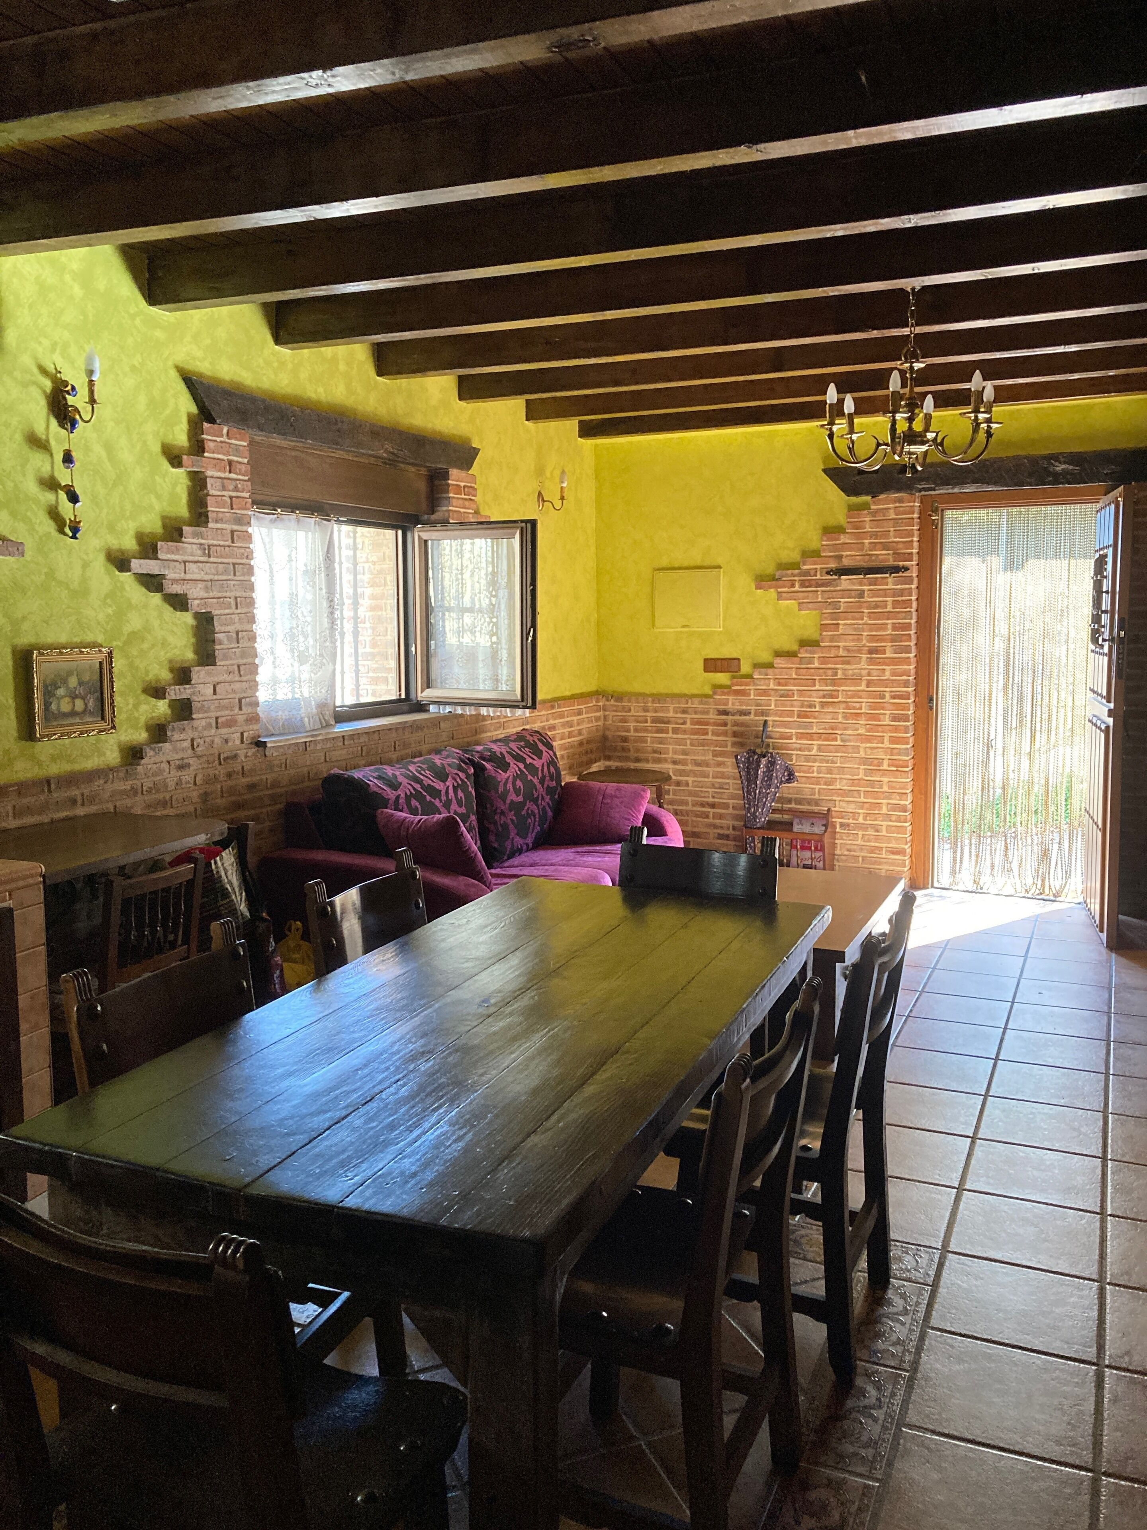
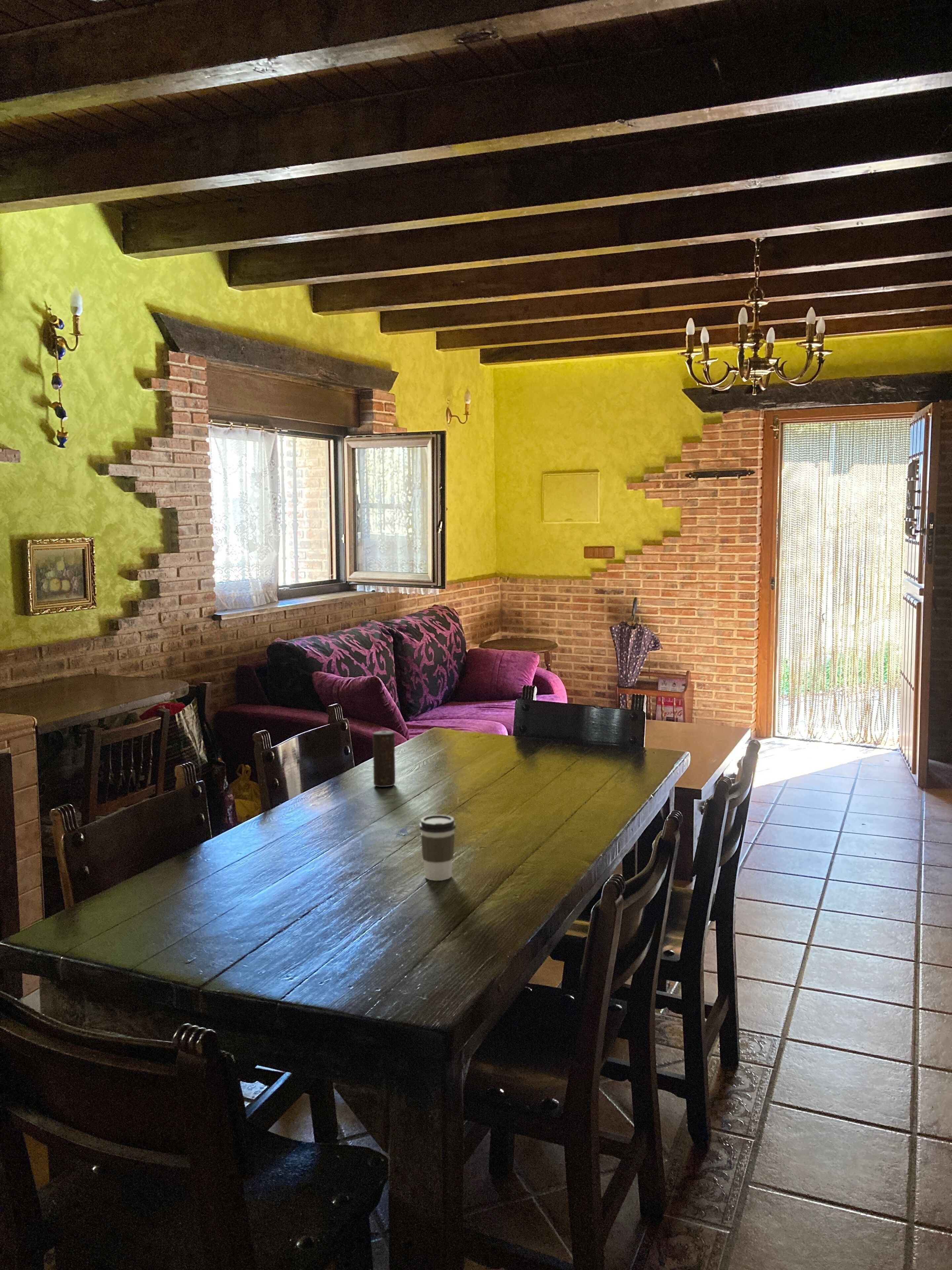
+ candle (384, 758)
+ coffee cup (438, 848)
